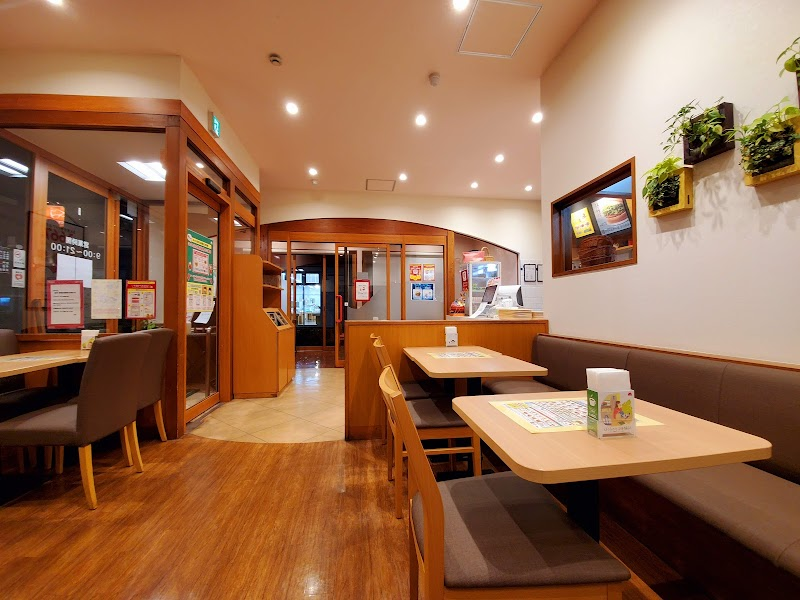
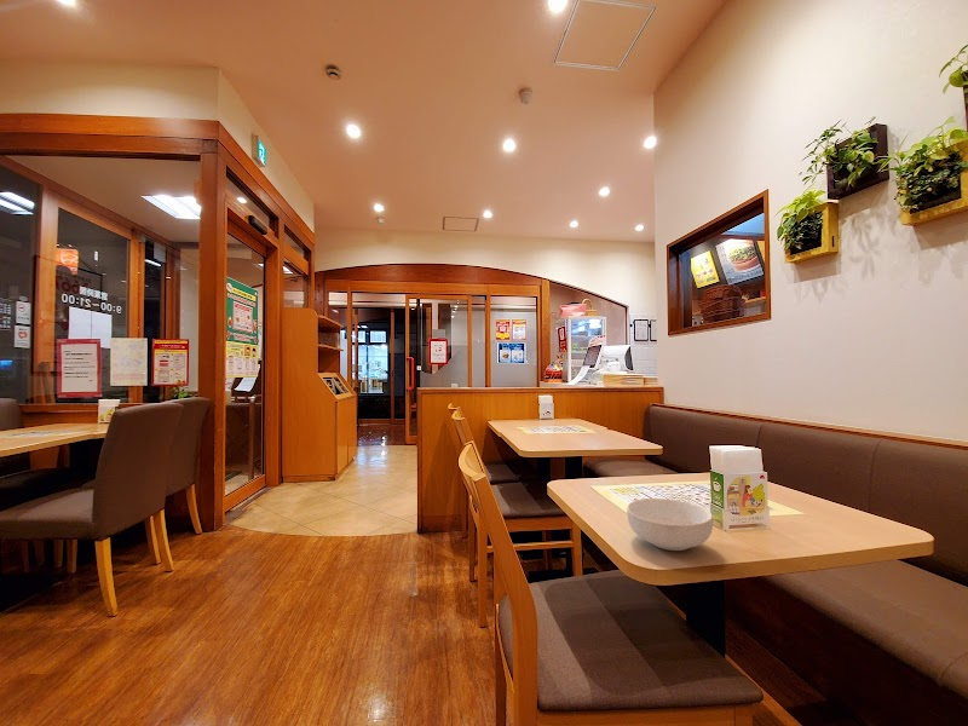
+ cereal bowl (668, 526)
